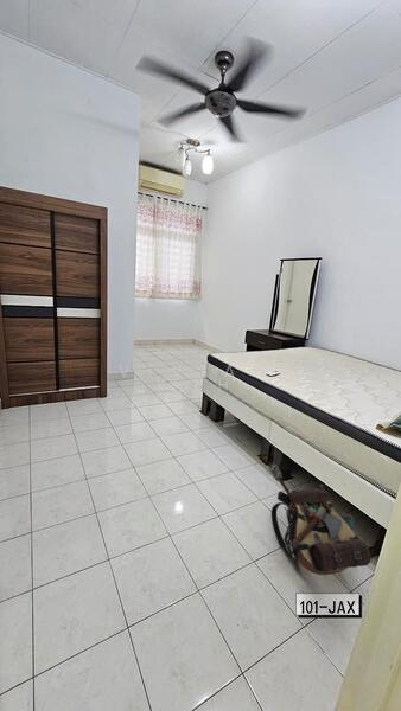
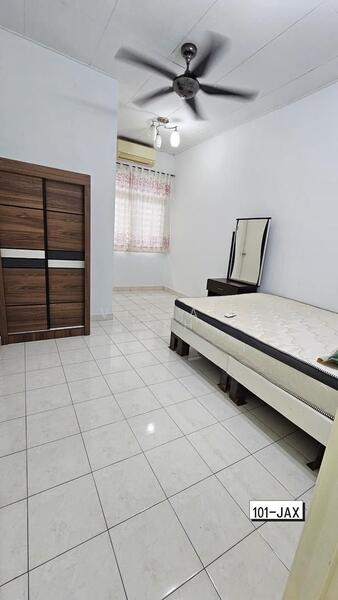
- backpack (317, 524)
